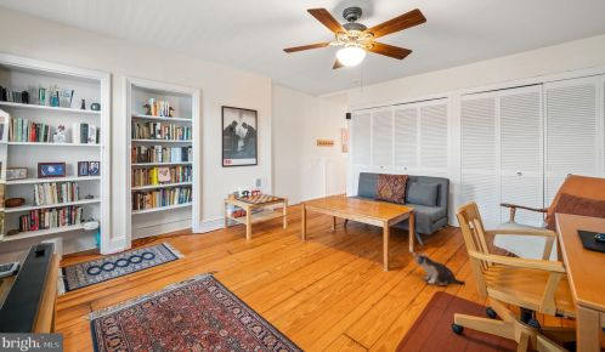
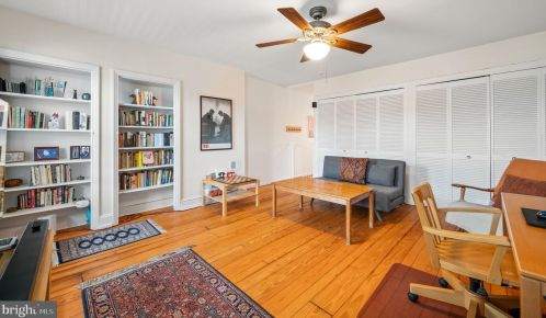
- plush toy (439, 268)
